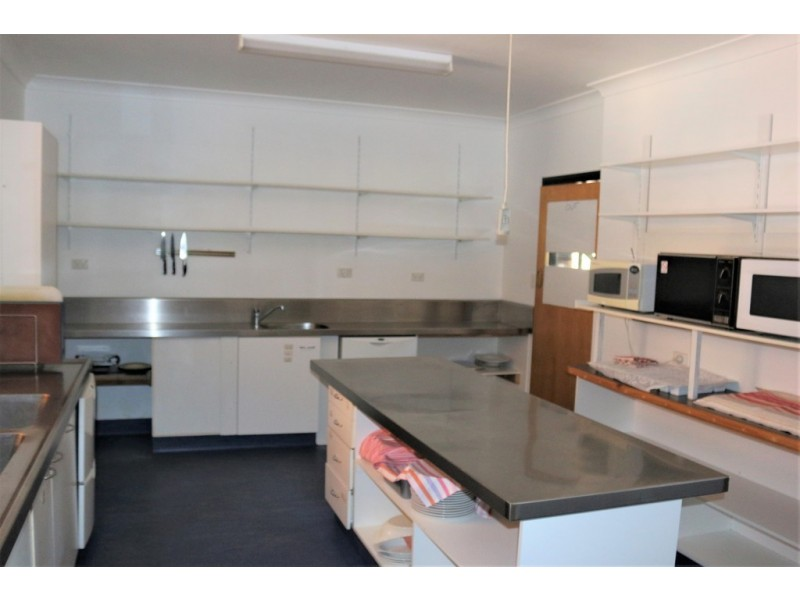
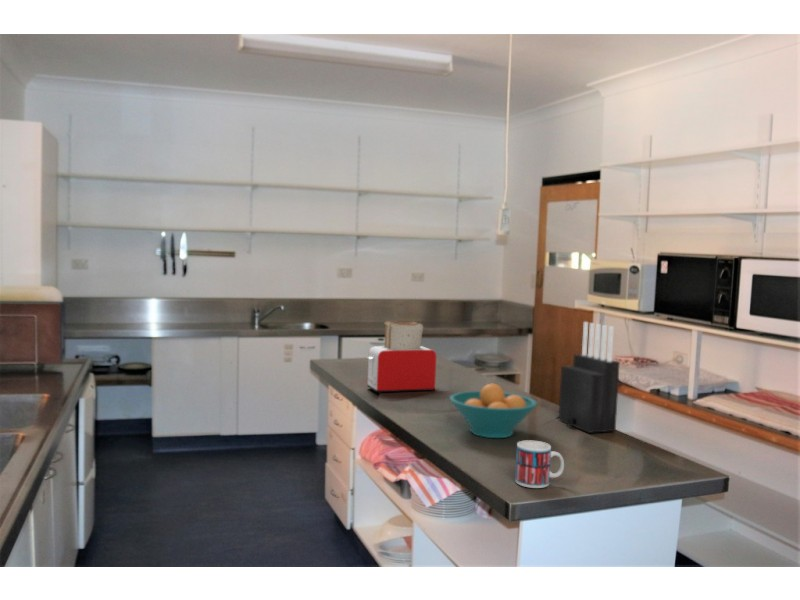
+ fruit bowl (492, 408)
+ mug (538, 463)
+ knife block (586, 375)
+ toaster (399, 356)
